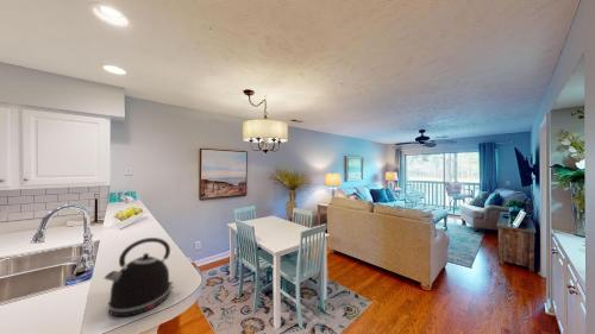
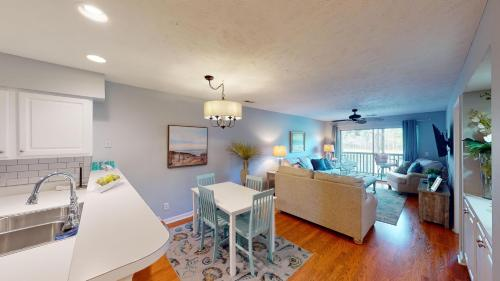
- kettle (142, 269)
